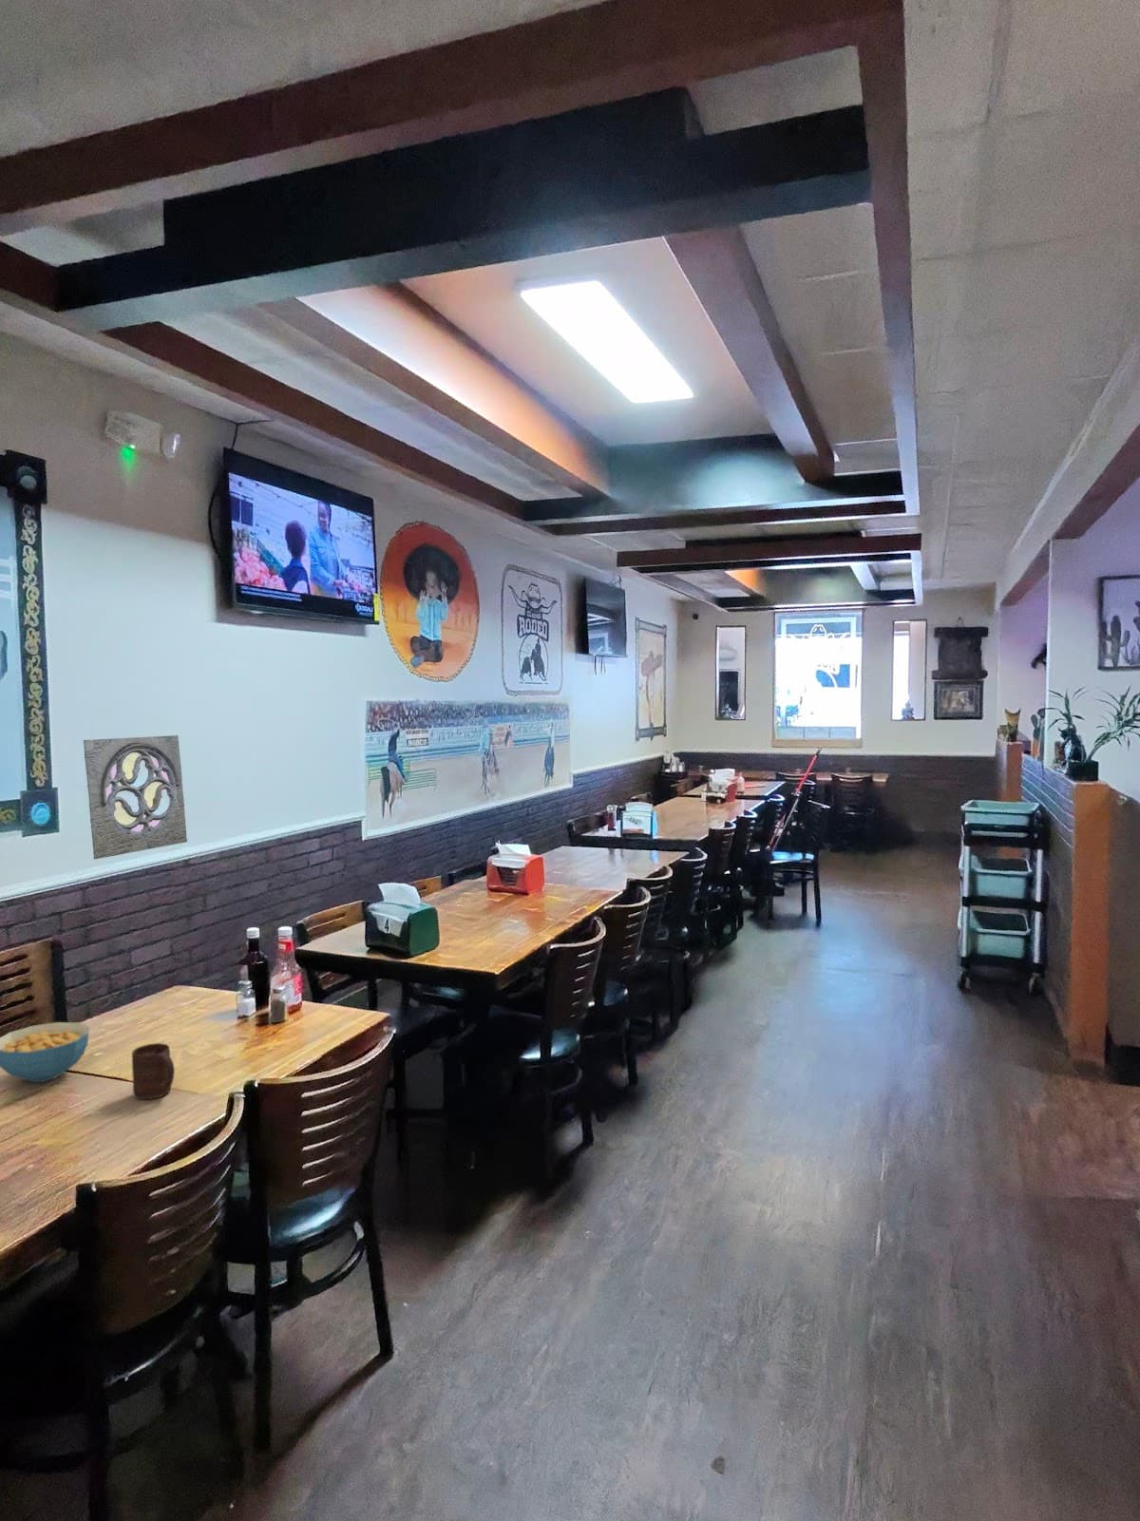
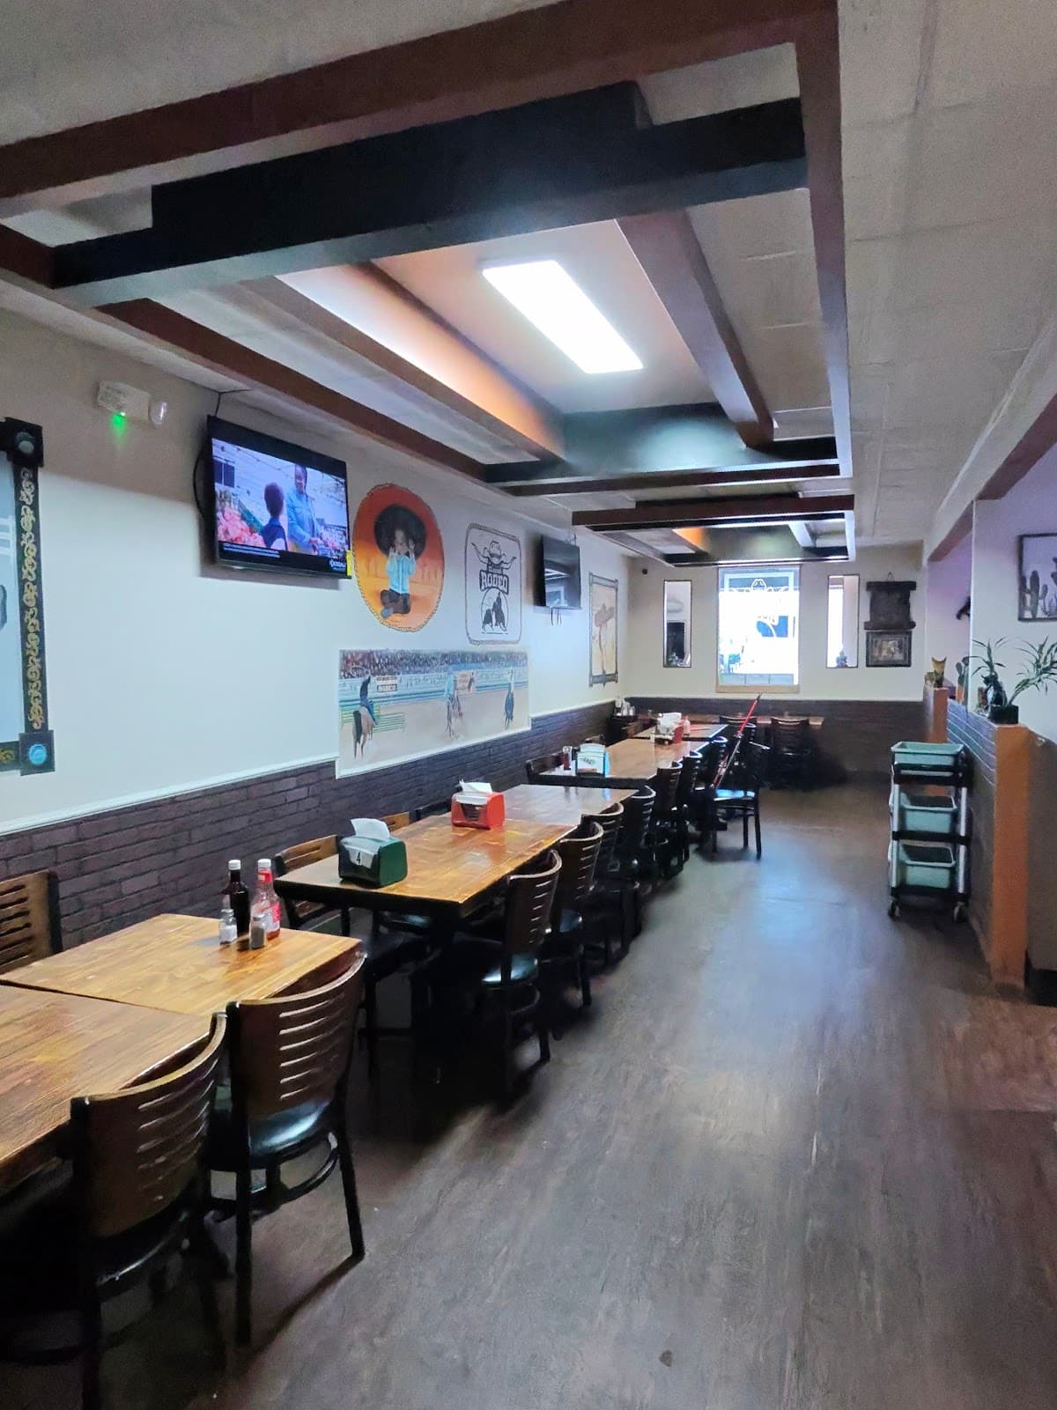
- cup (156, 1072)
- cereal bowl (43, 1056)
- wall ornament (137, 793)
